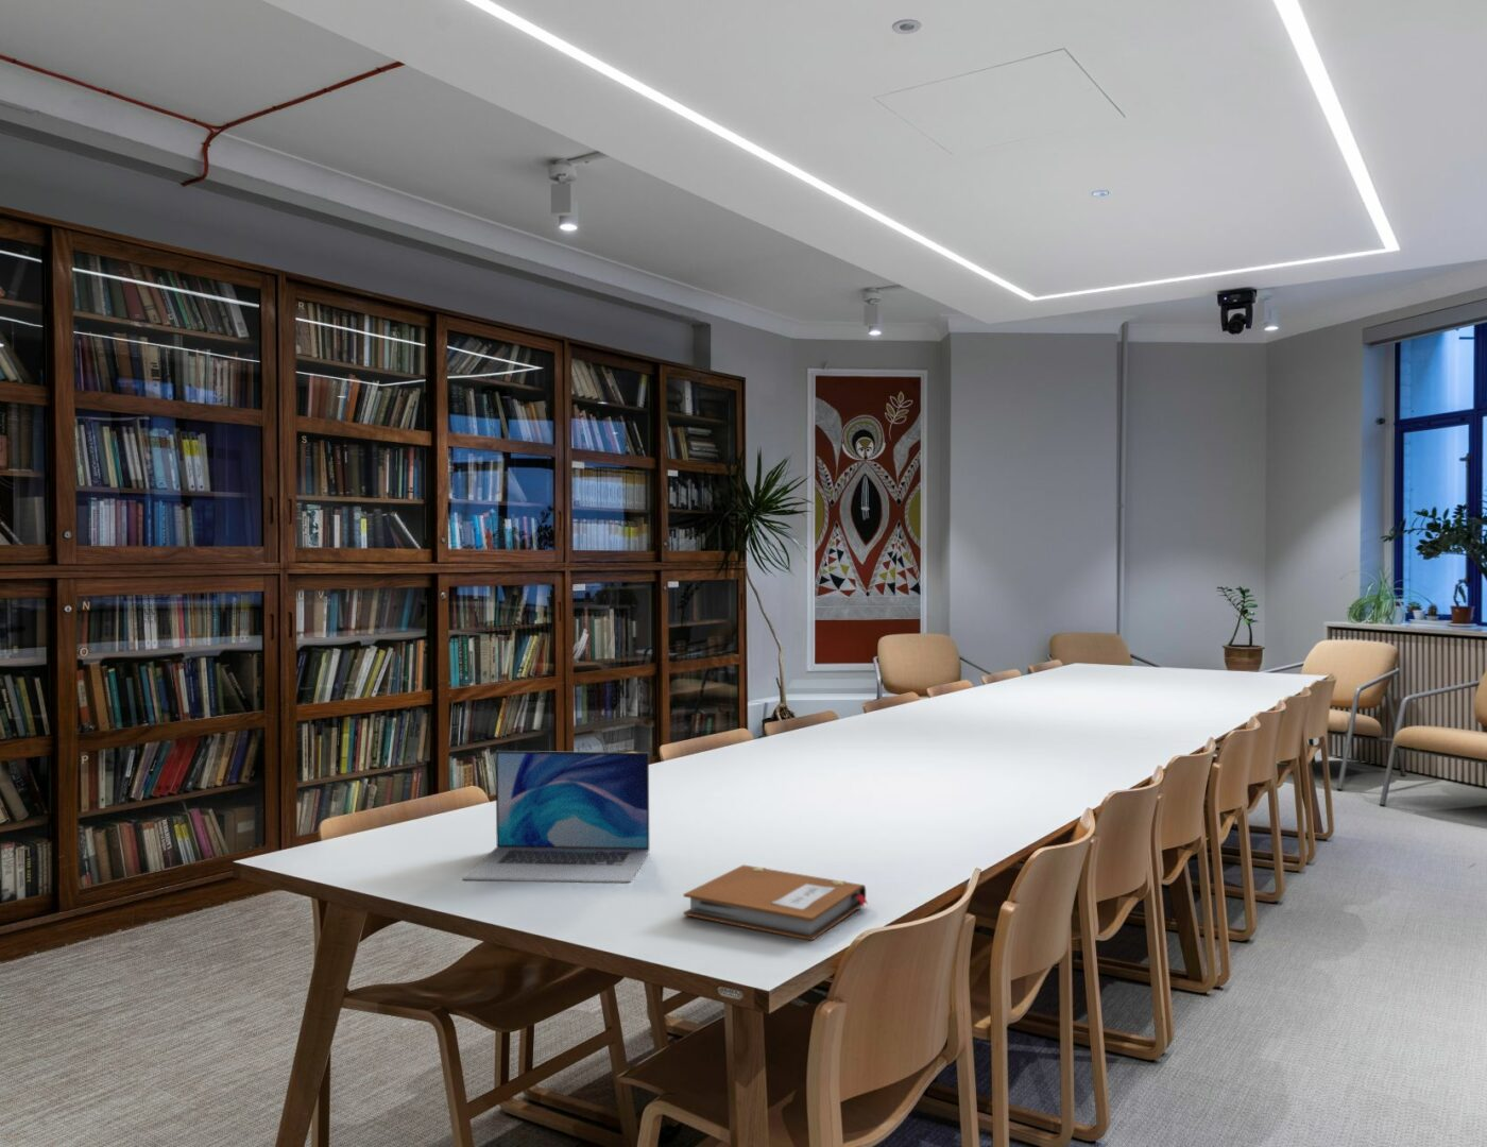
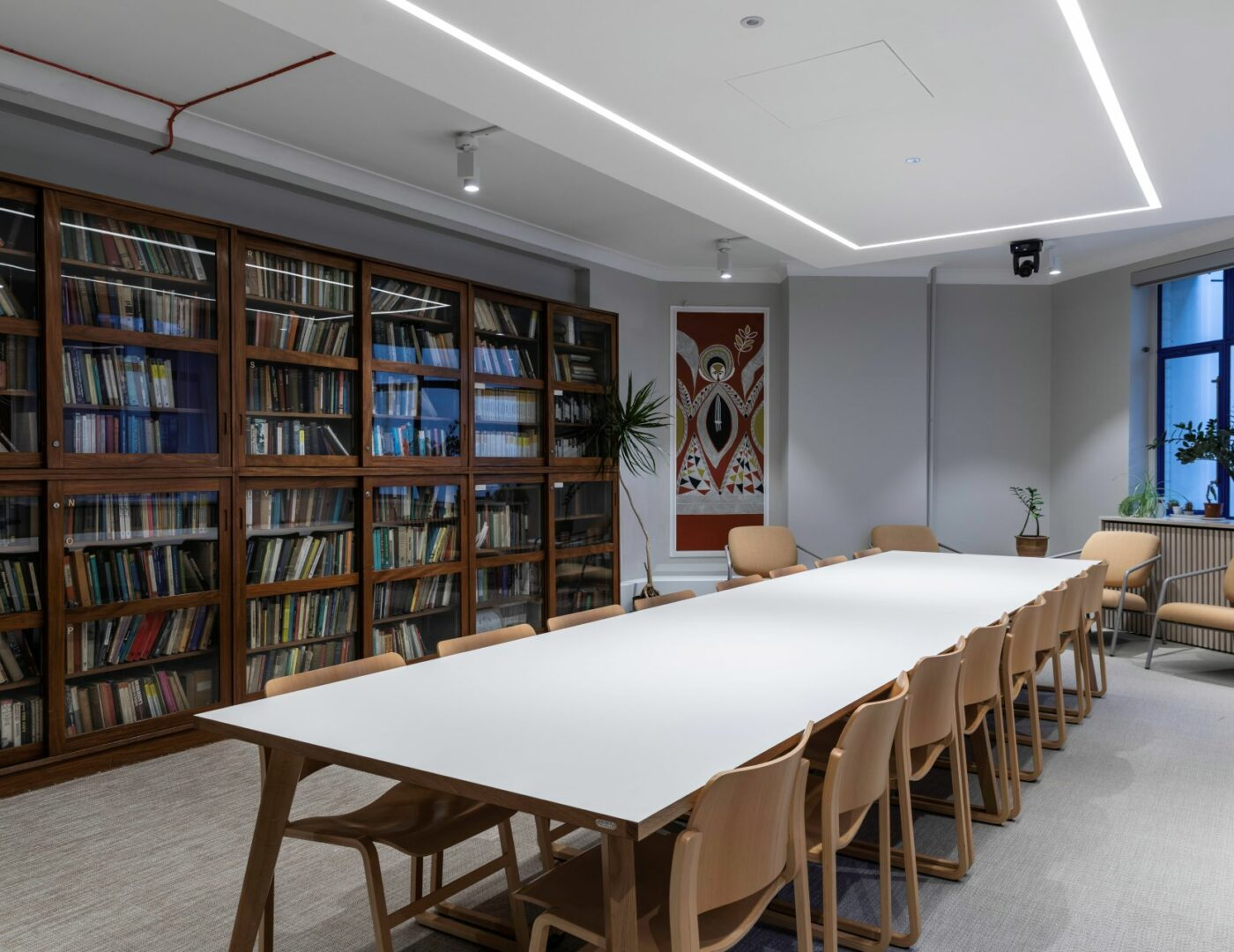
- laptop (560, 812)
- notebook (780, 899)
